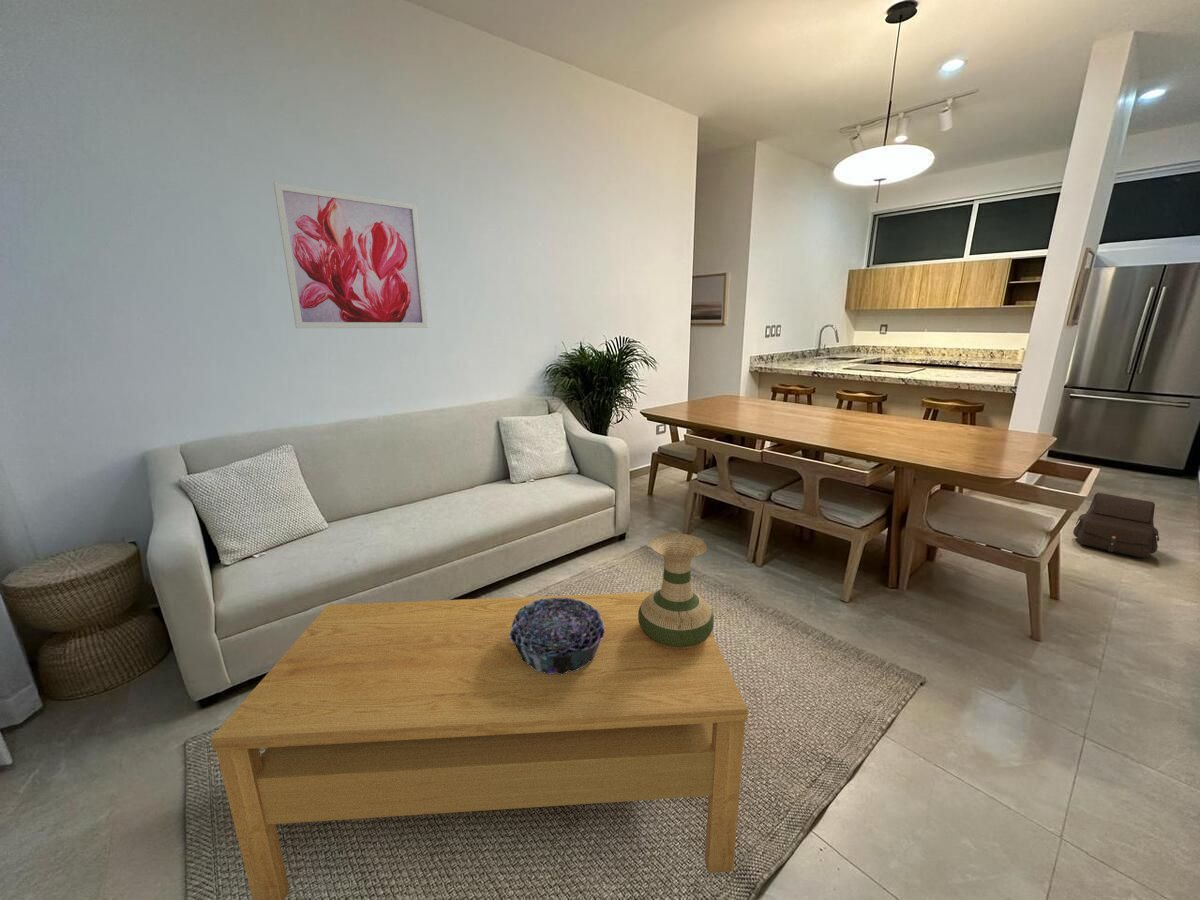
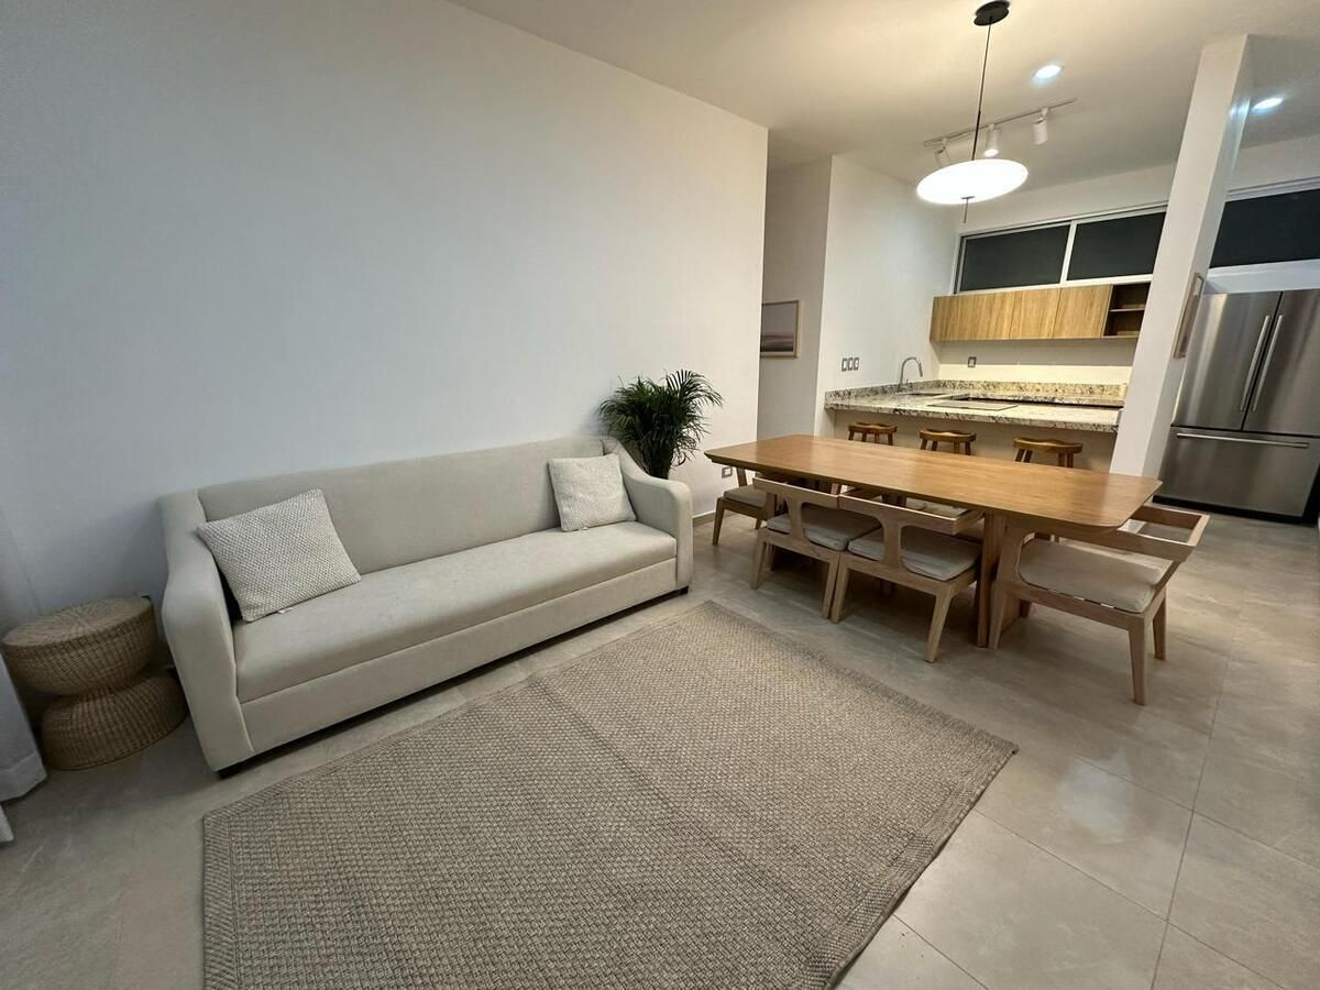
- decorative bowl (556, 635)
- coffee table (508, 723)
- wall art (359, 263)
- vase (676, 589)
- satchel (1118, 522)
